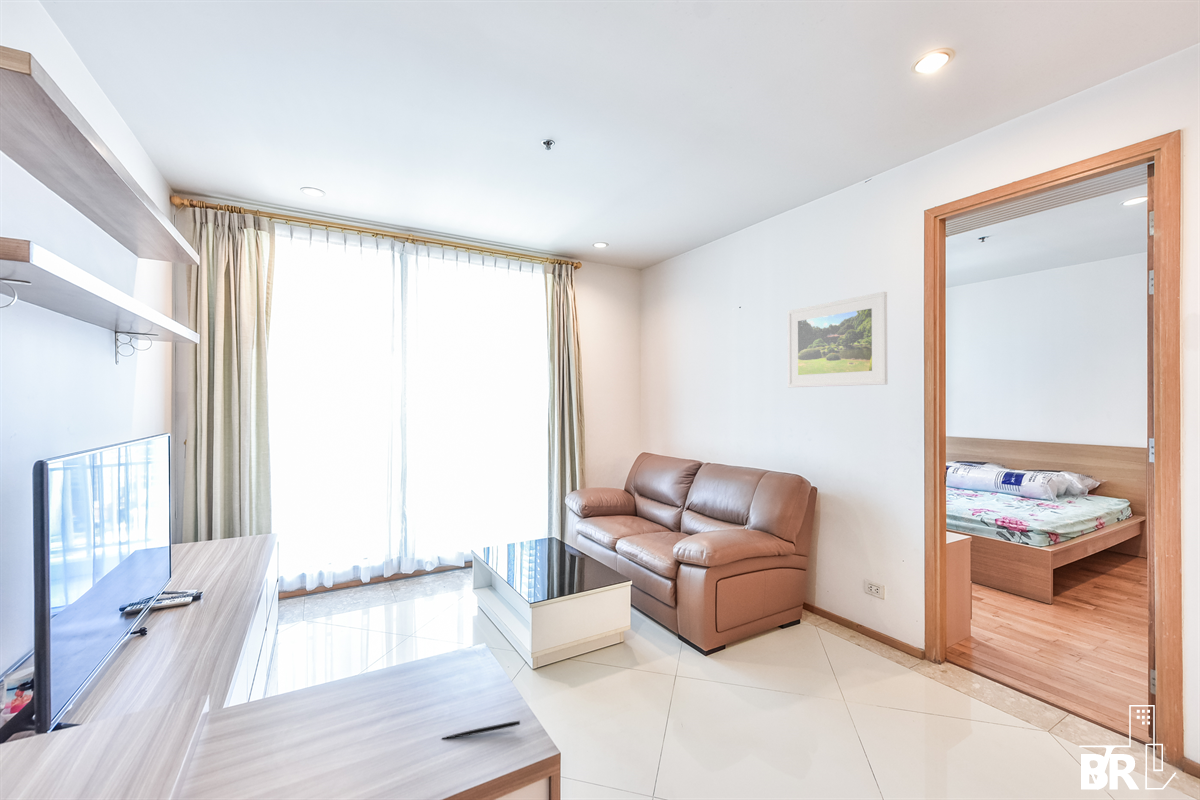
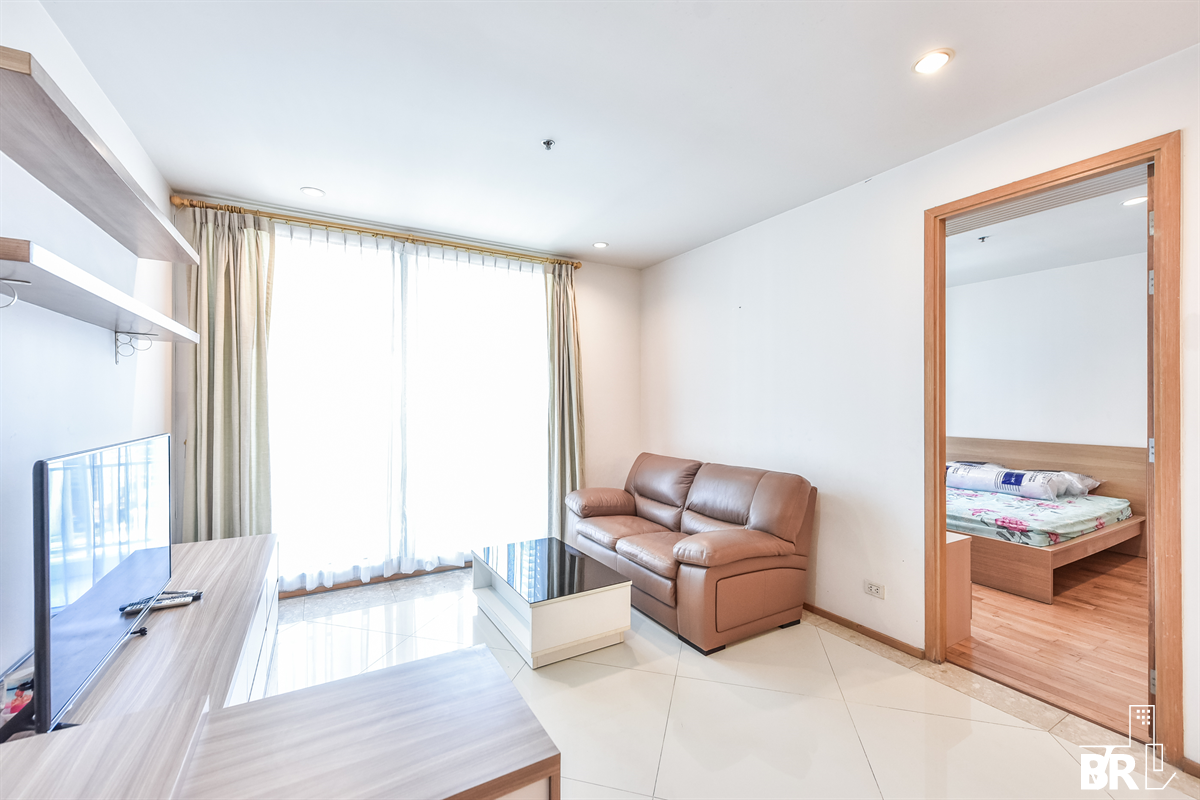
- pen (481, 729)
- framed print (832, 344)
